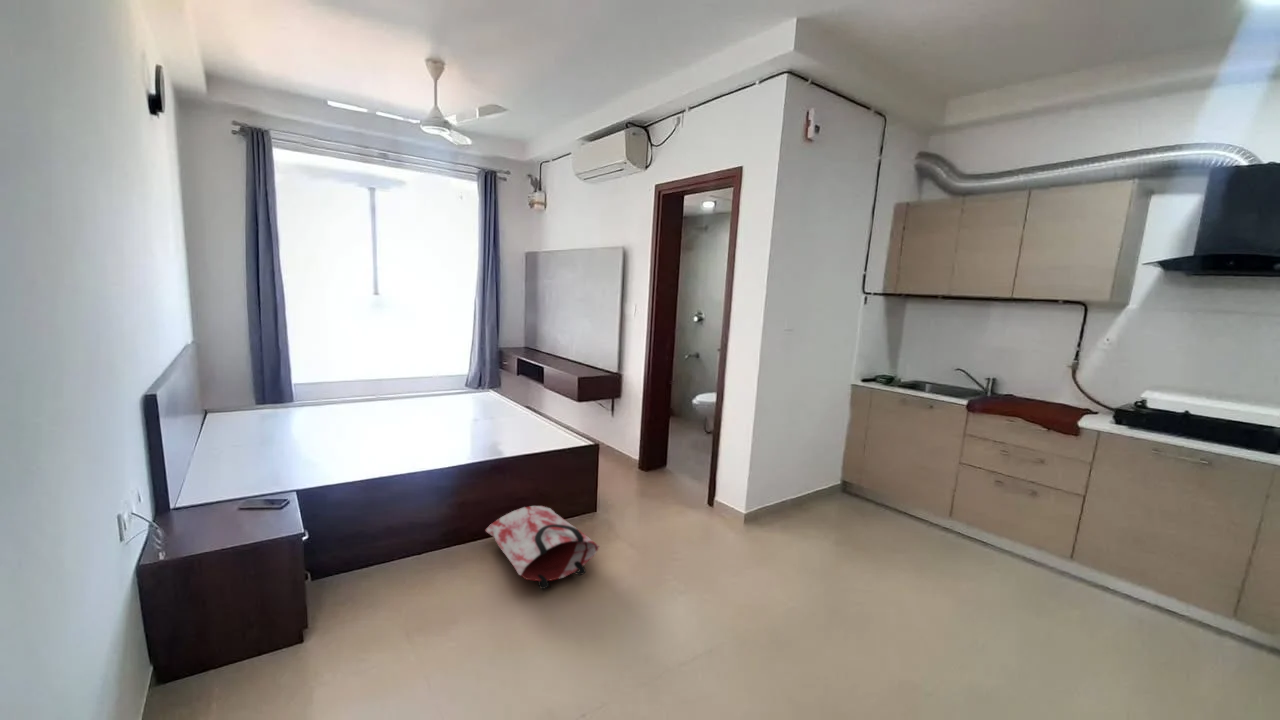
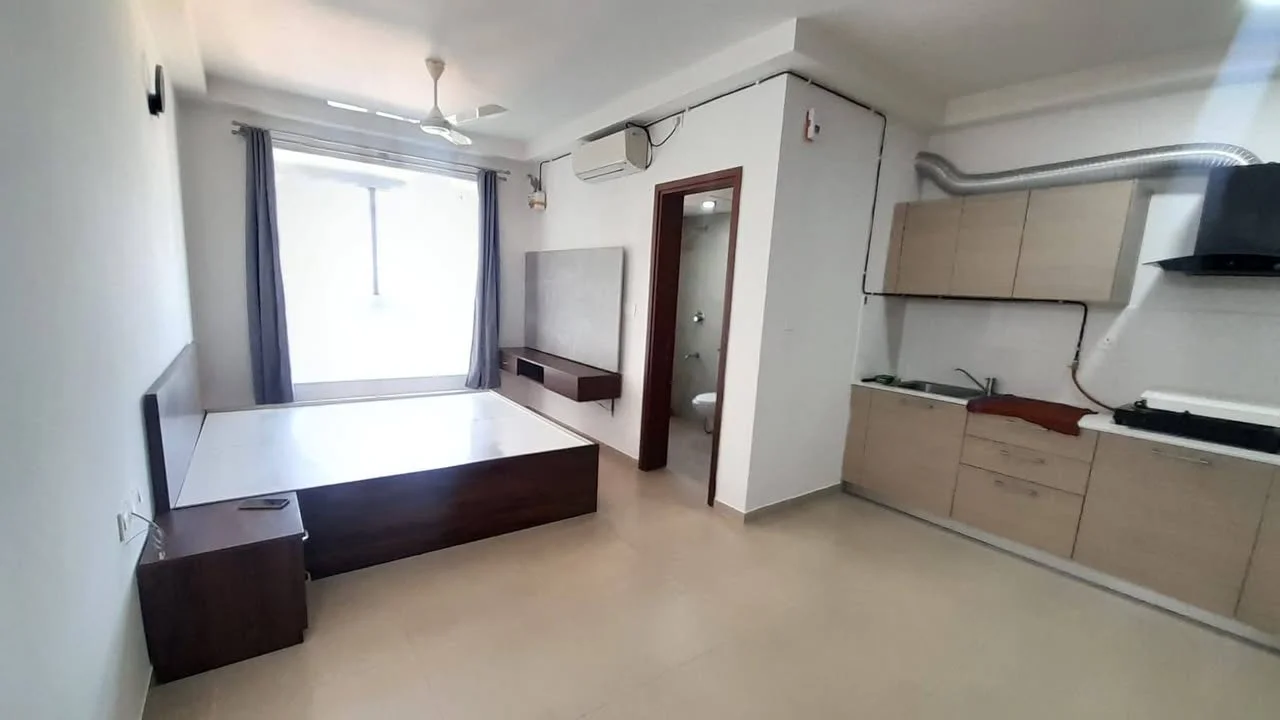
- bag (540, 536)
